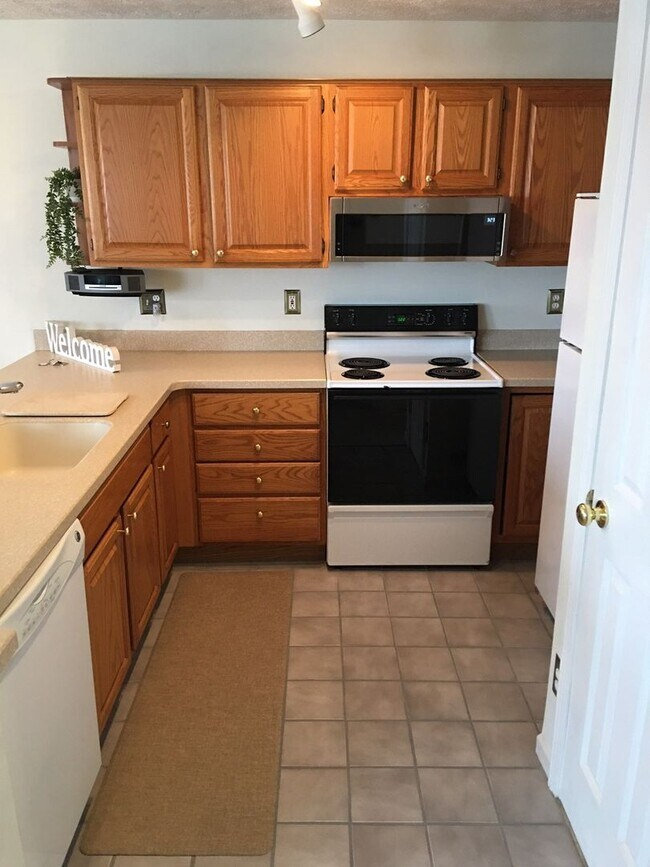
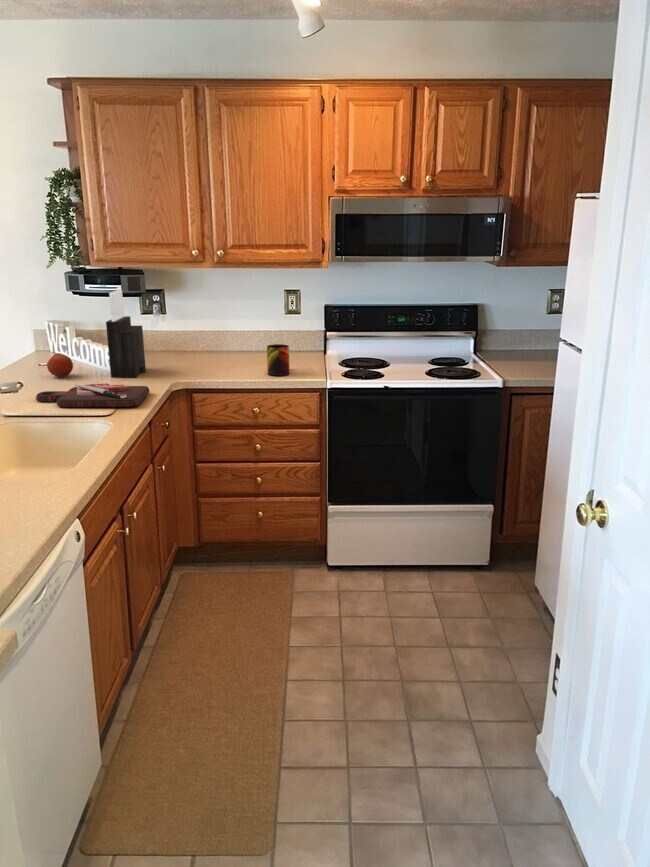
+ mug (278, 358)
+ knife block (128, 332)
+ cutting board (90, 392)
+ fruit (60, 364)
